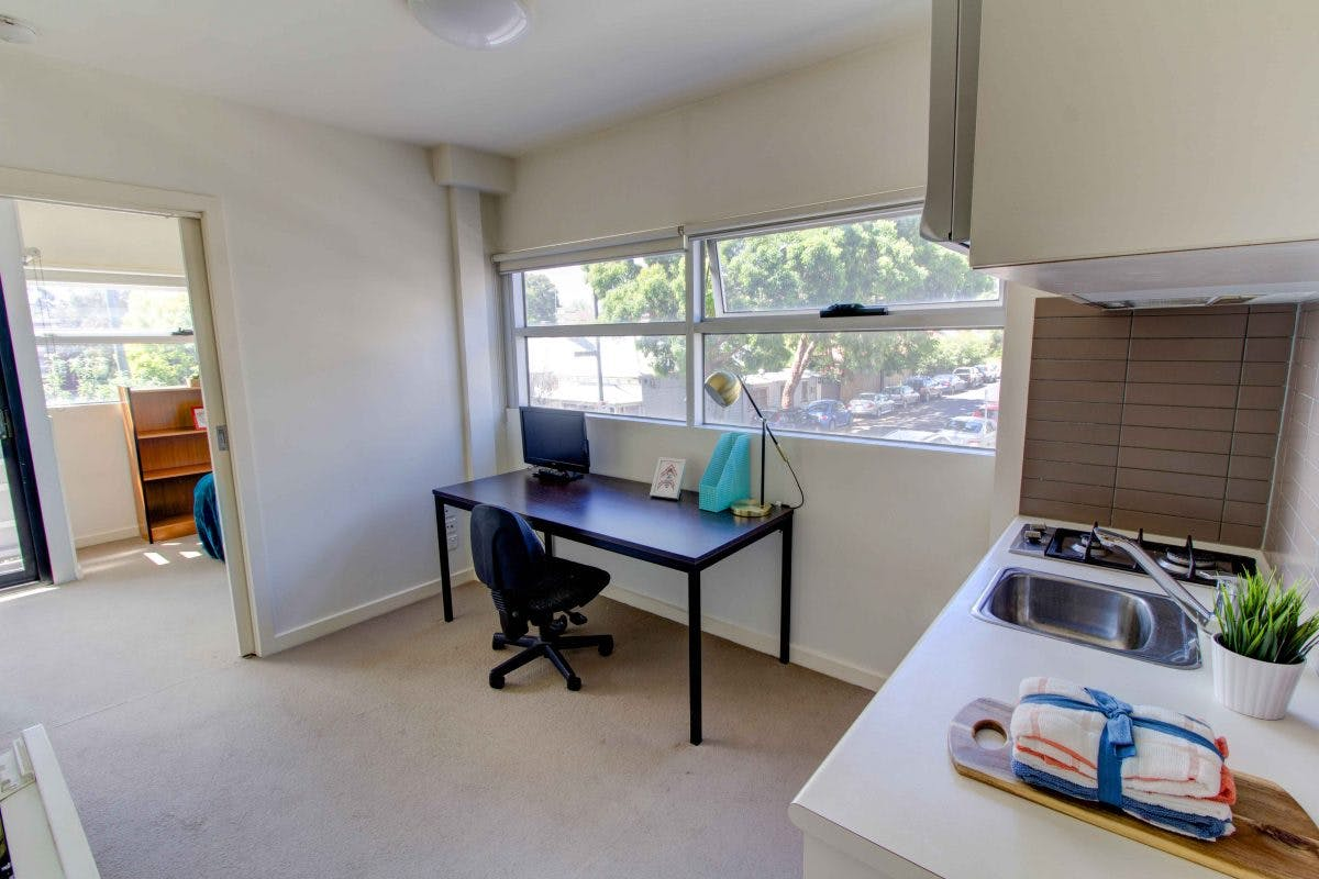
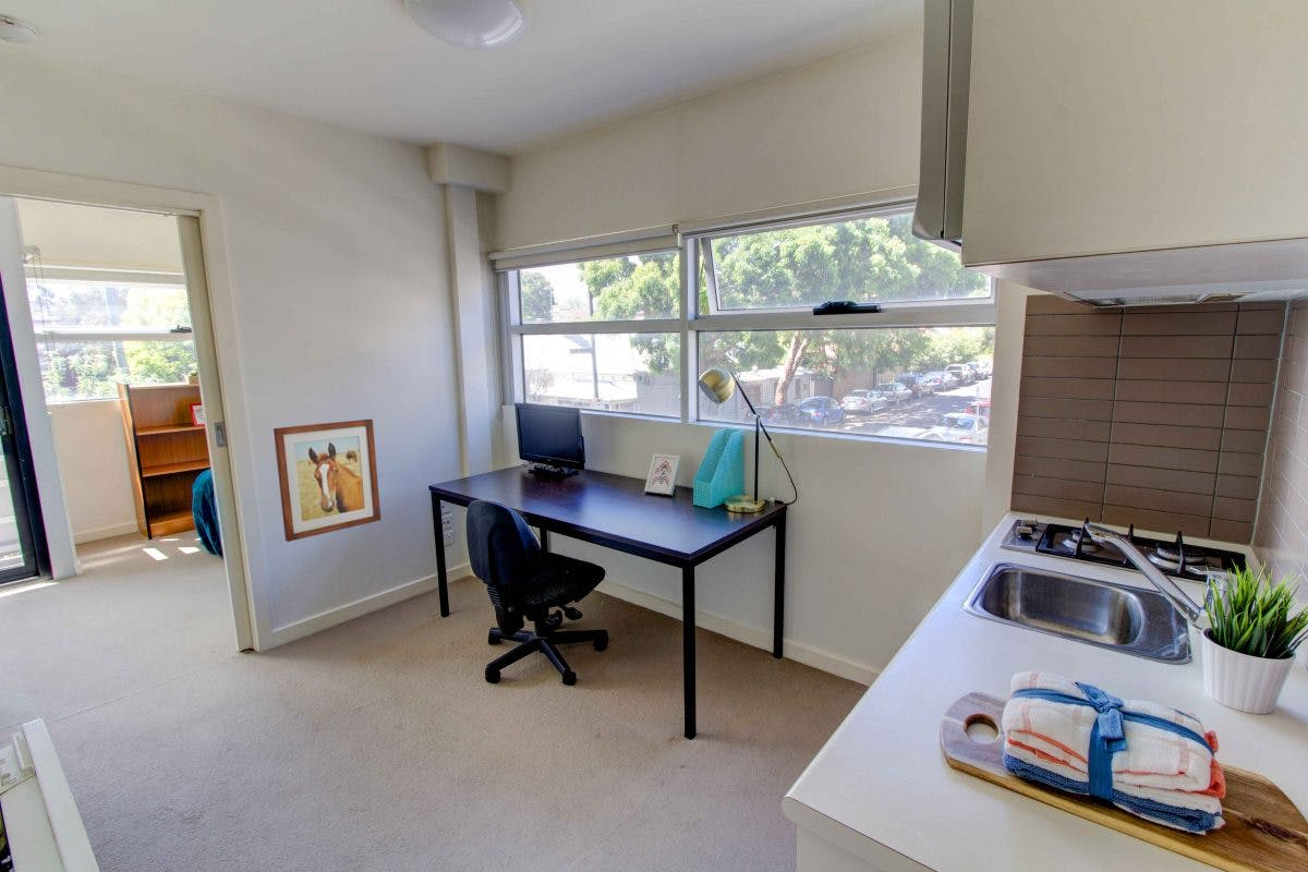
+ wall art (330, 477)
